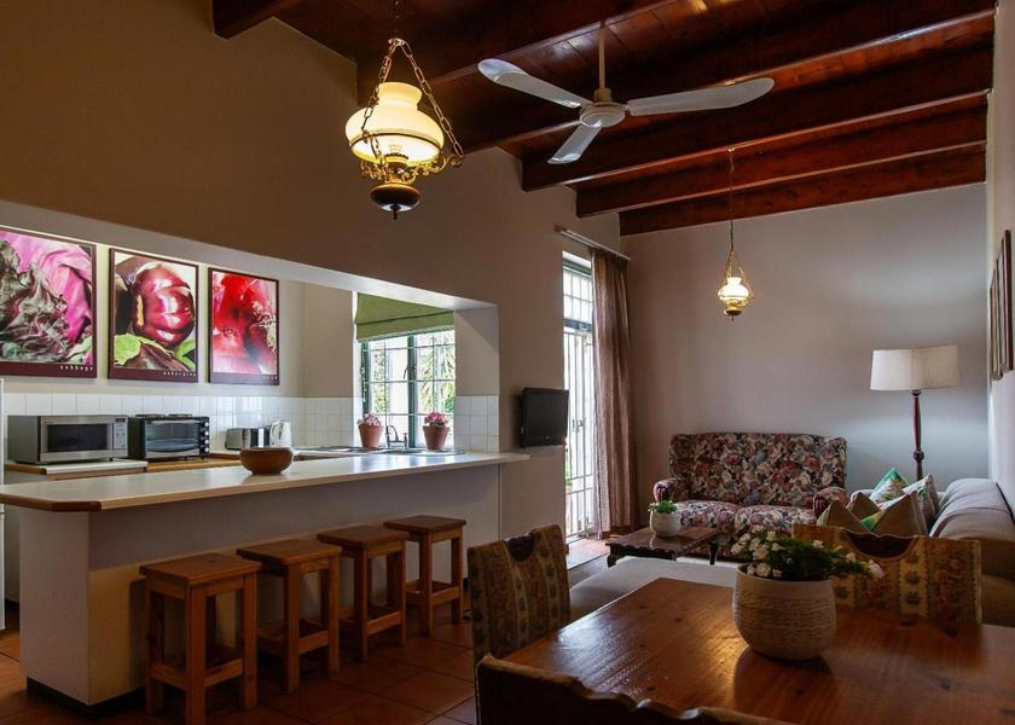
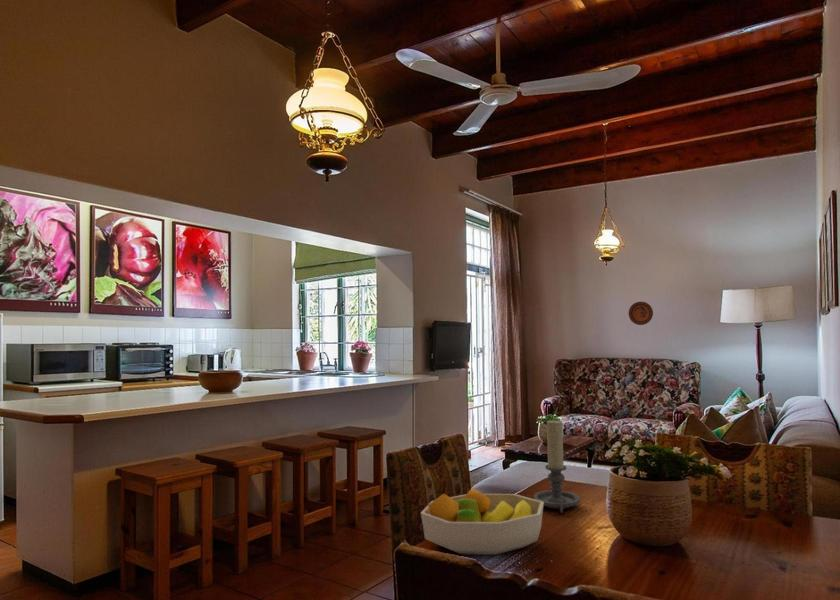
+ fruit bowl (483, 516)
+ candle holder (556, 462)
+ decorative plate (640, 313)
